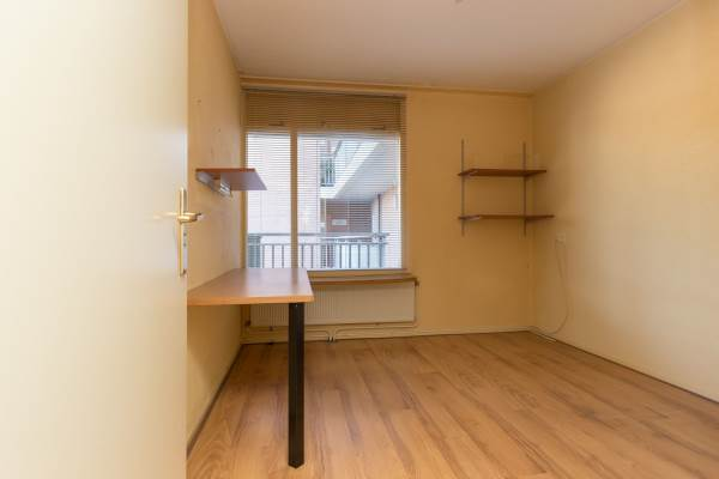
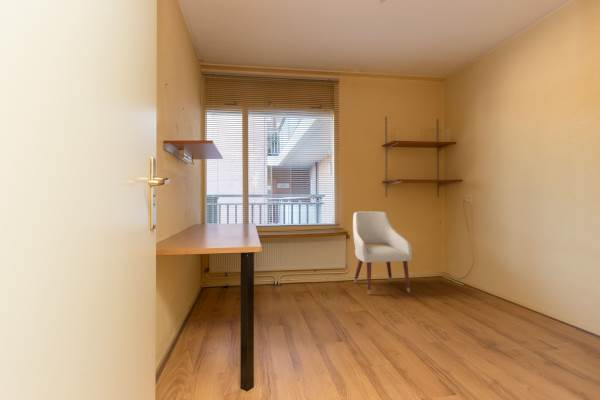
+ chair (378, 249)
